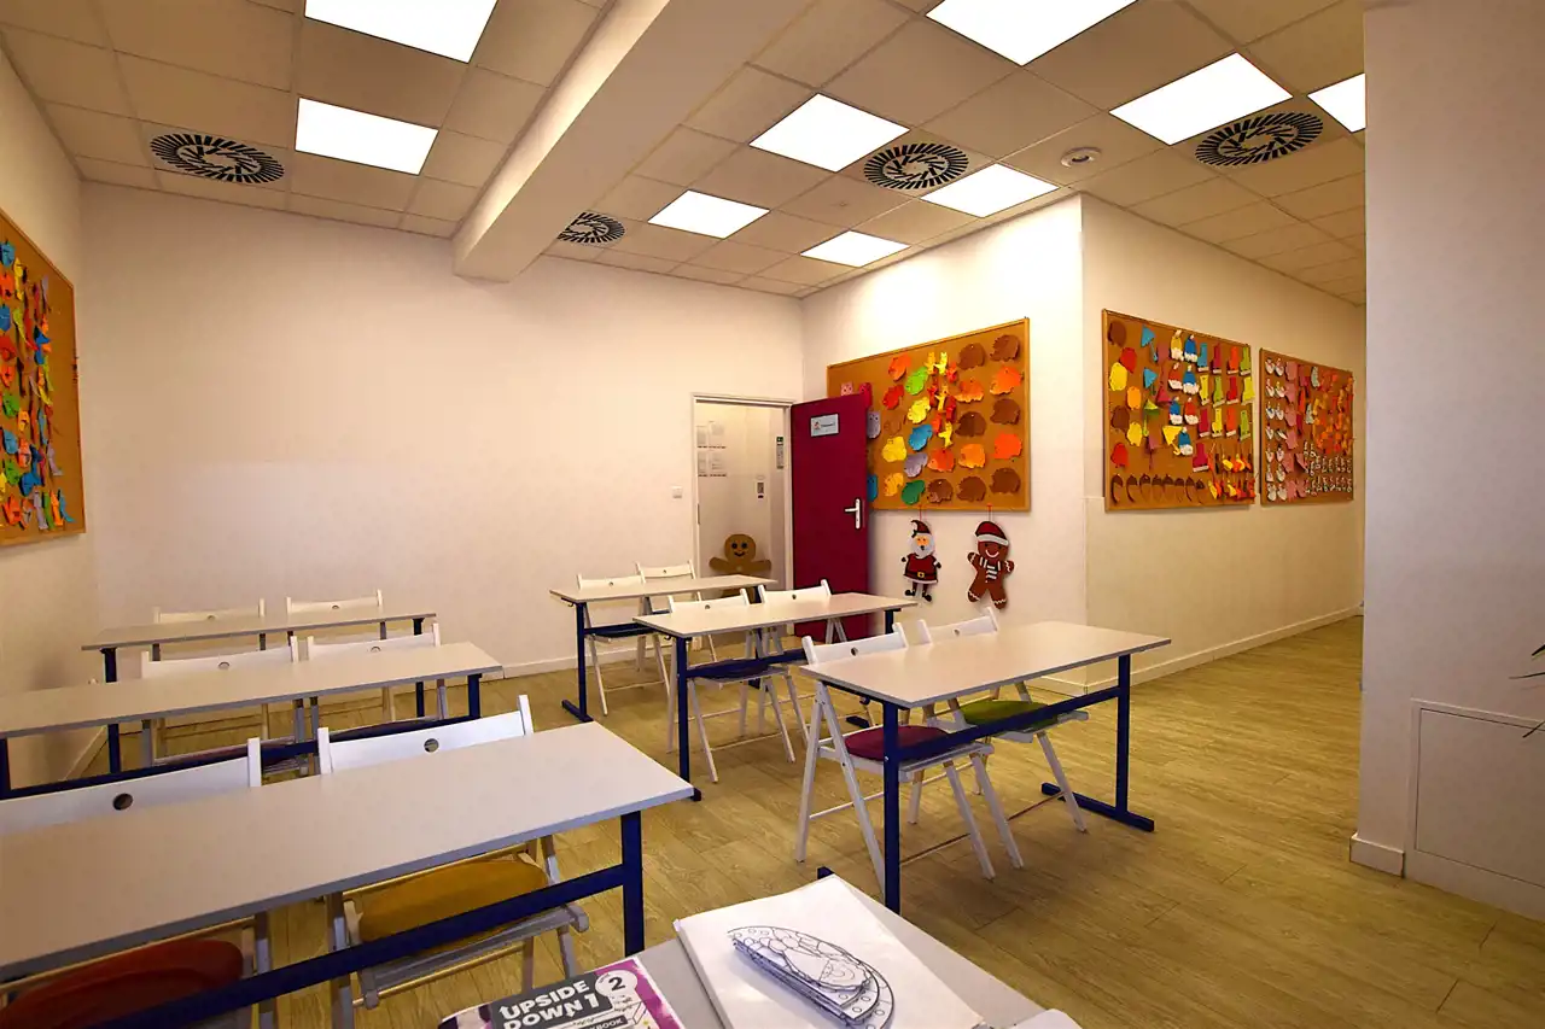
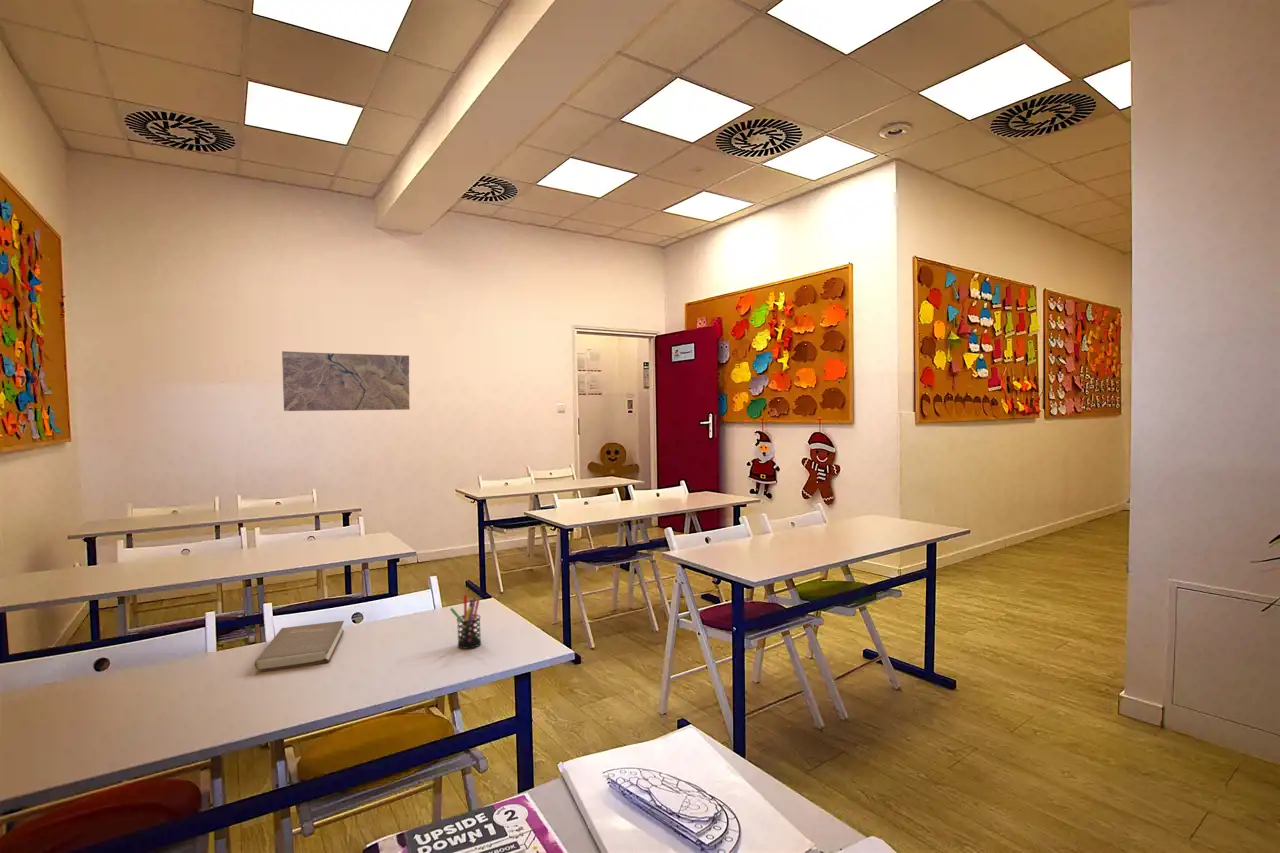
+ pen holder (465, 621)
+ book (303, 644)
+ map (349, 381)
